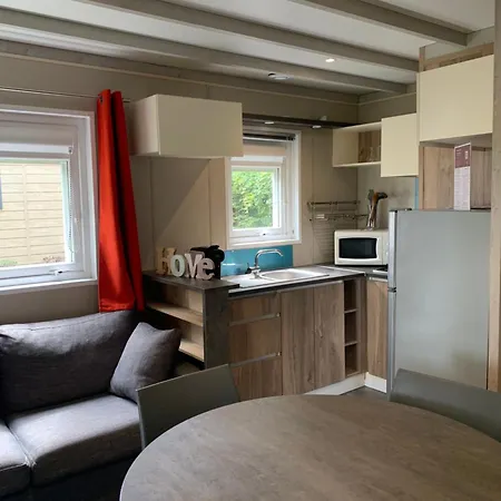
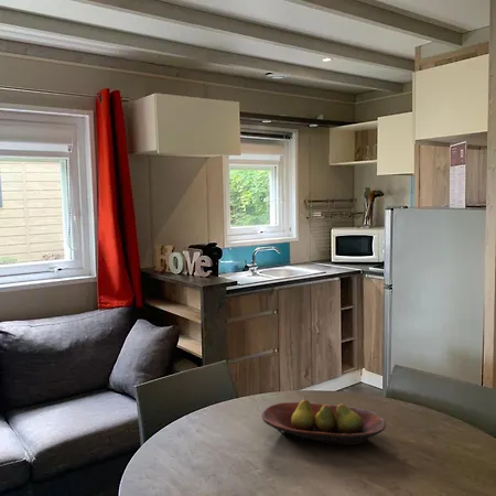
+ fruit bowl (322, 419)
